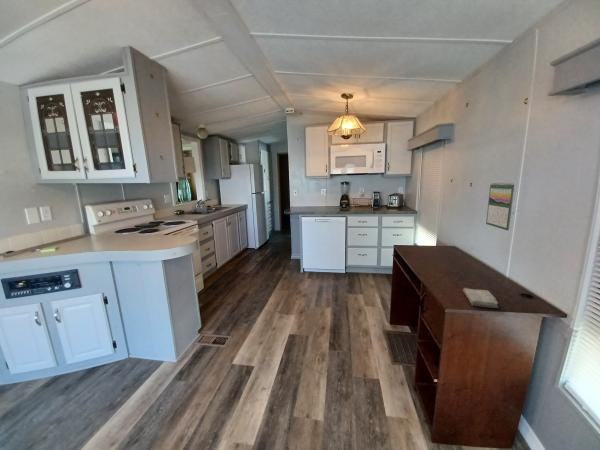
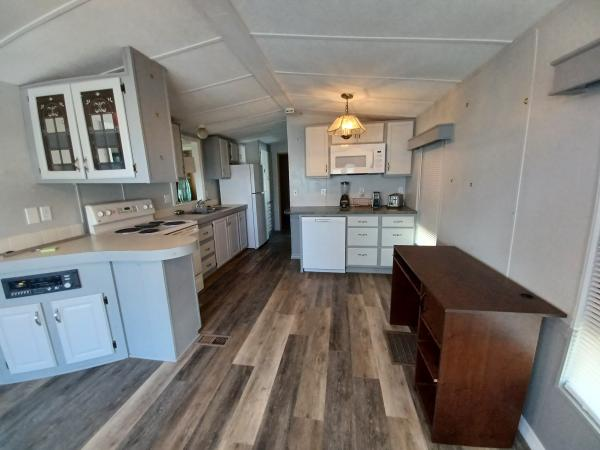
- washcloth (479, 297)
- calendar (499, 205)
